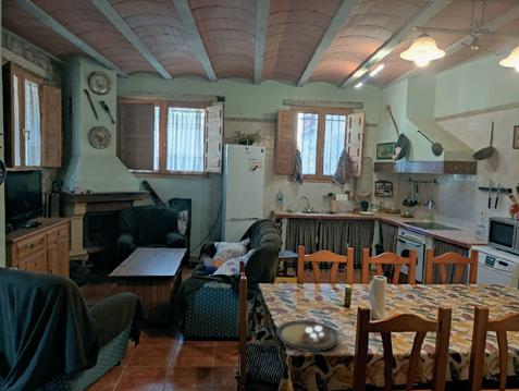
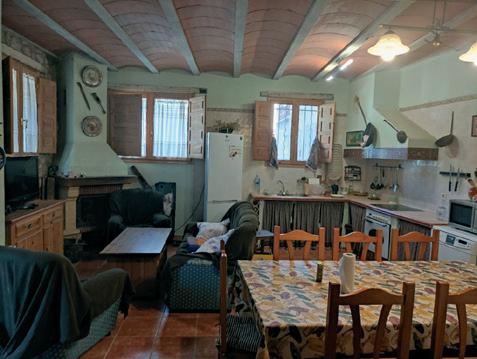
- plate (307, 333)
